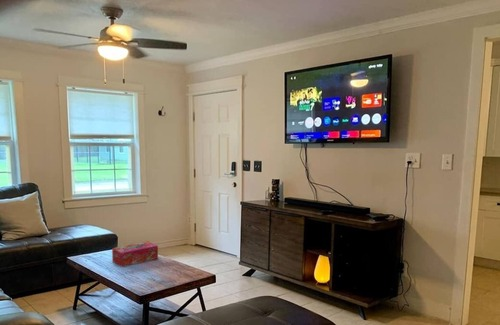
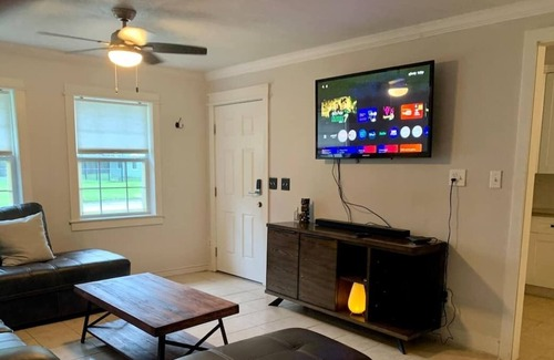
- tissue box (135, 253)
